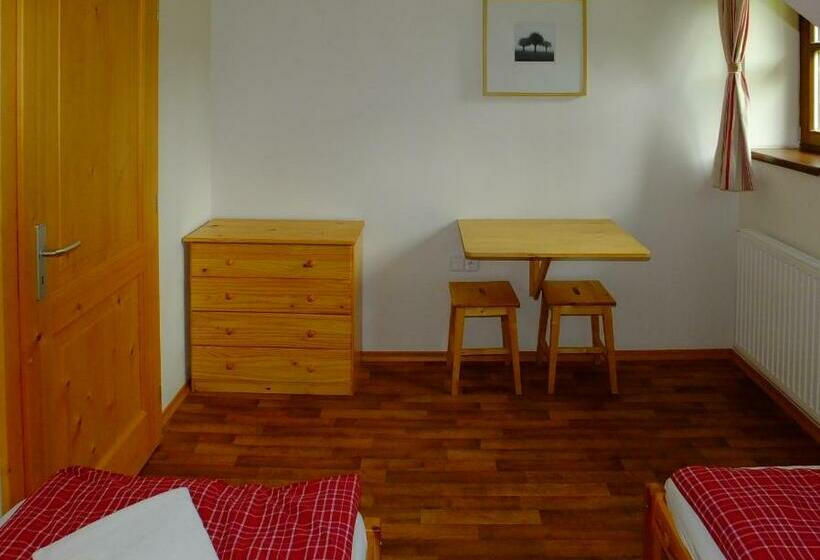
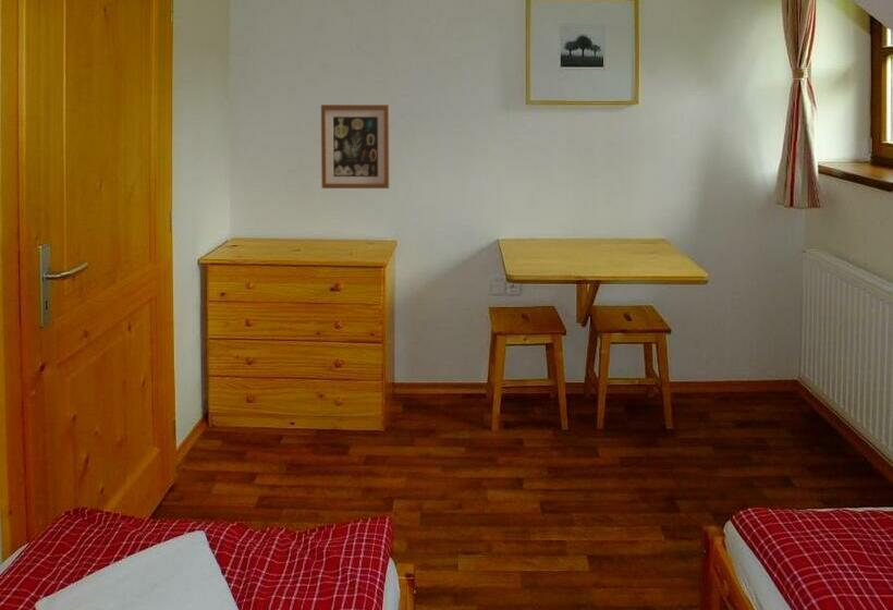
+ wall art (355, 146)
